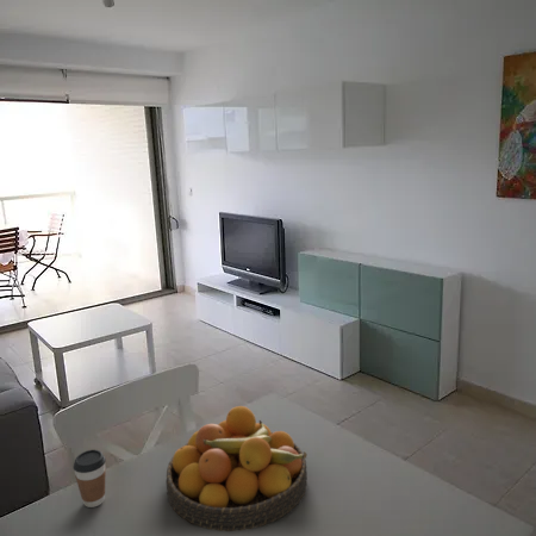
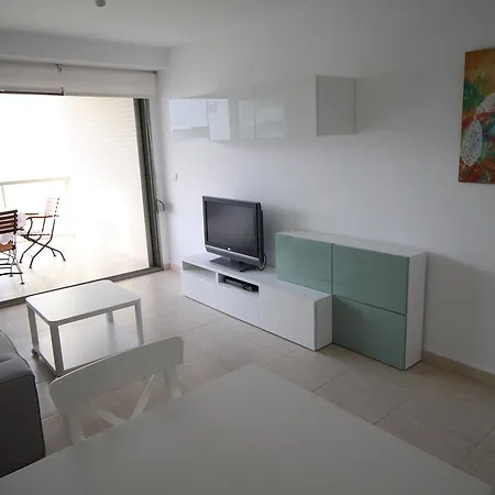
- coffee cup (91, 479)
- fruit bowl (236, 455)
